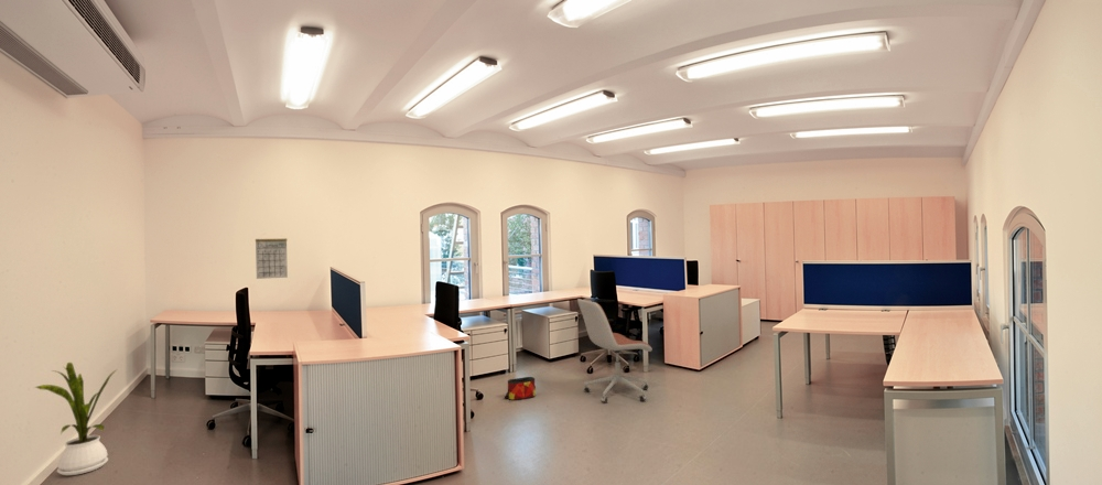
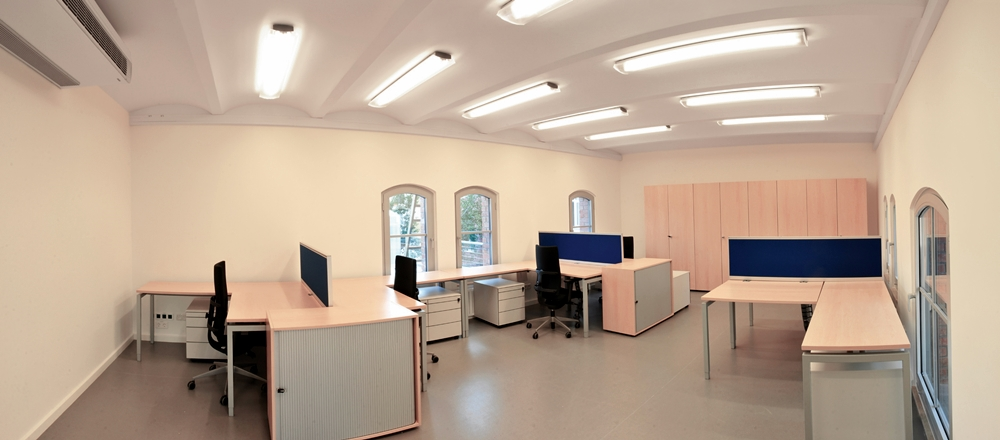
- house plant (78, 412)
- office chair (615, 346)
- bag (520, 387)
- calendar (271, 254)
